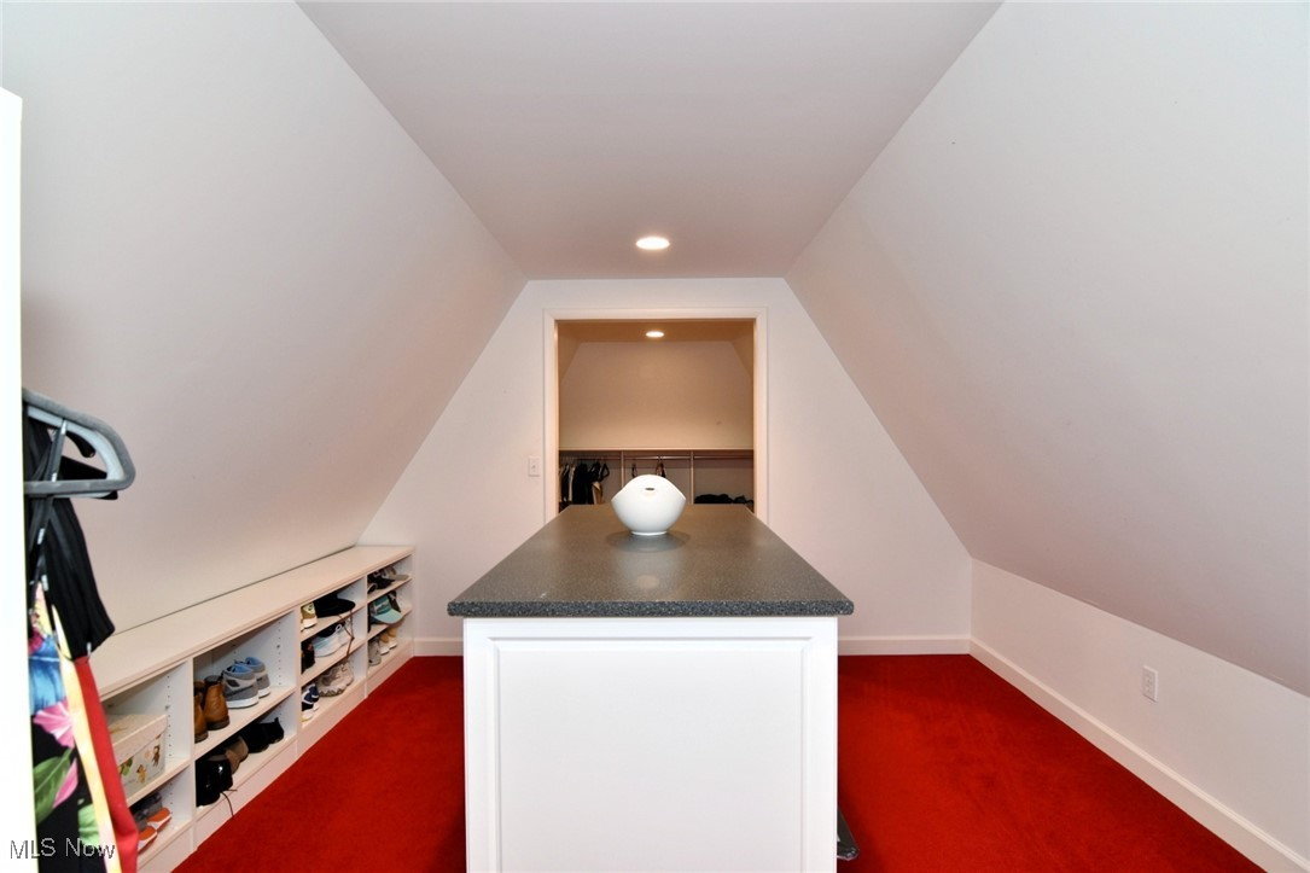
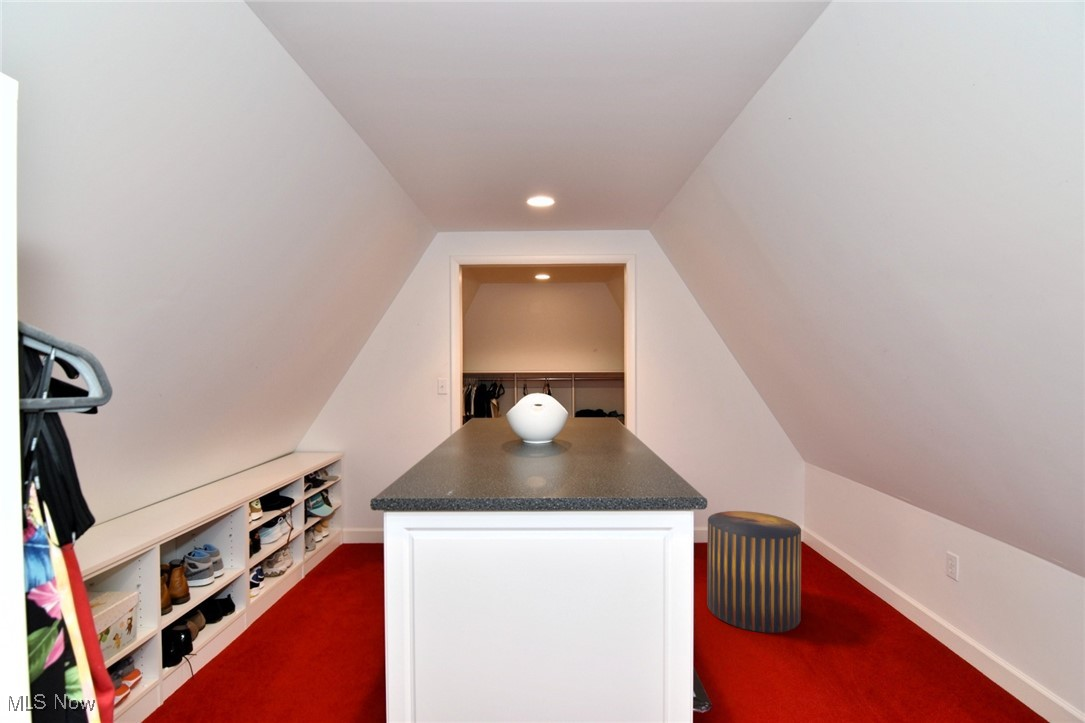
+ stool (752, 566)
